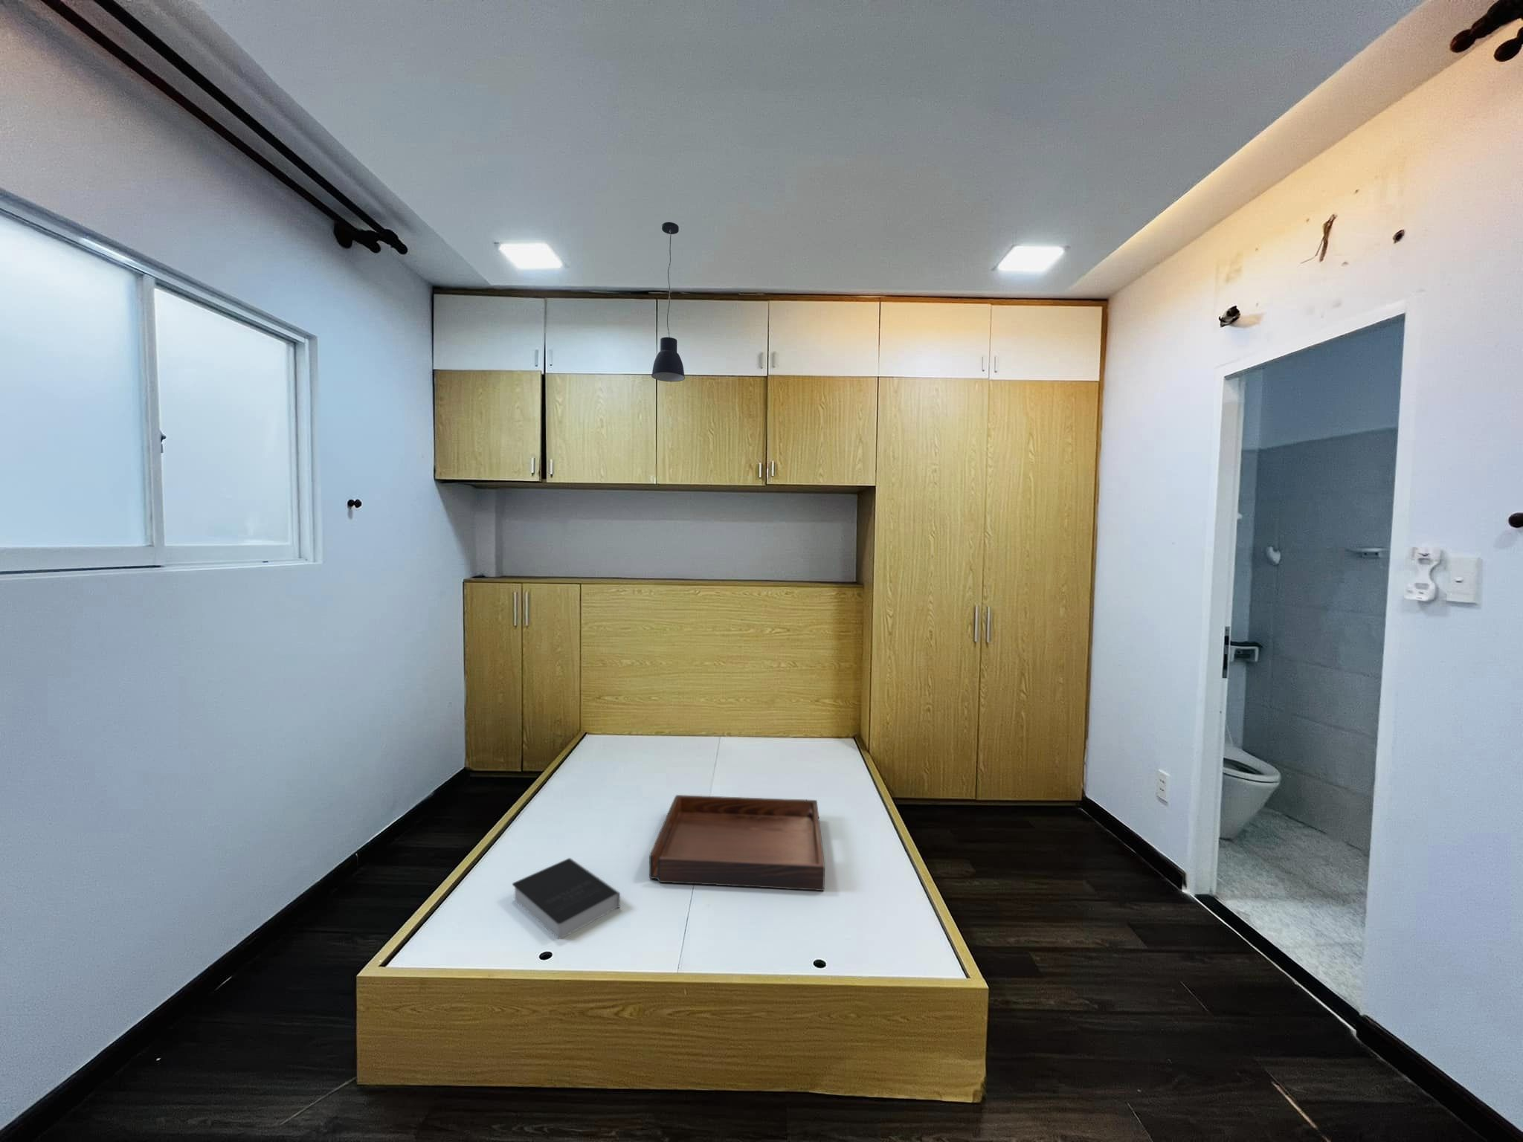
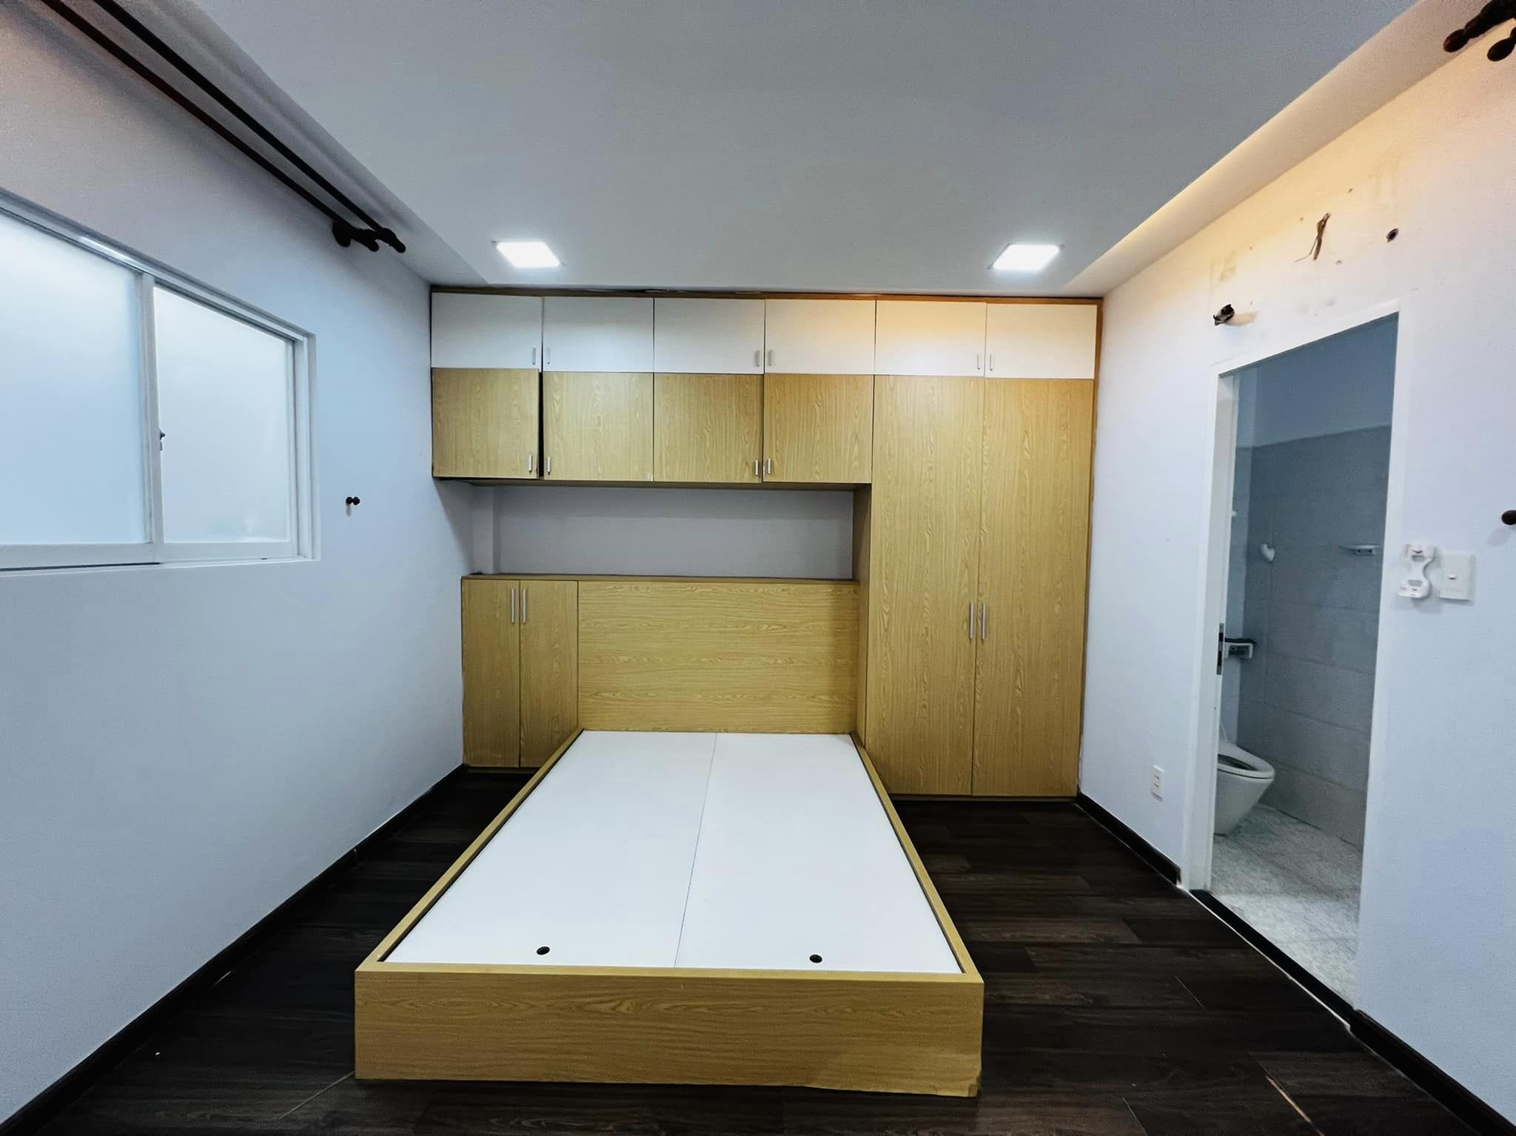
- serving tray (741, 836)
- pendant light (669, 302)
- book (560, 892)
